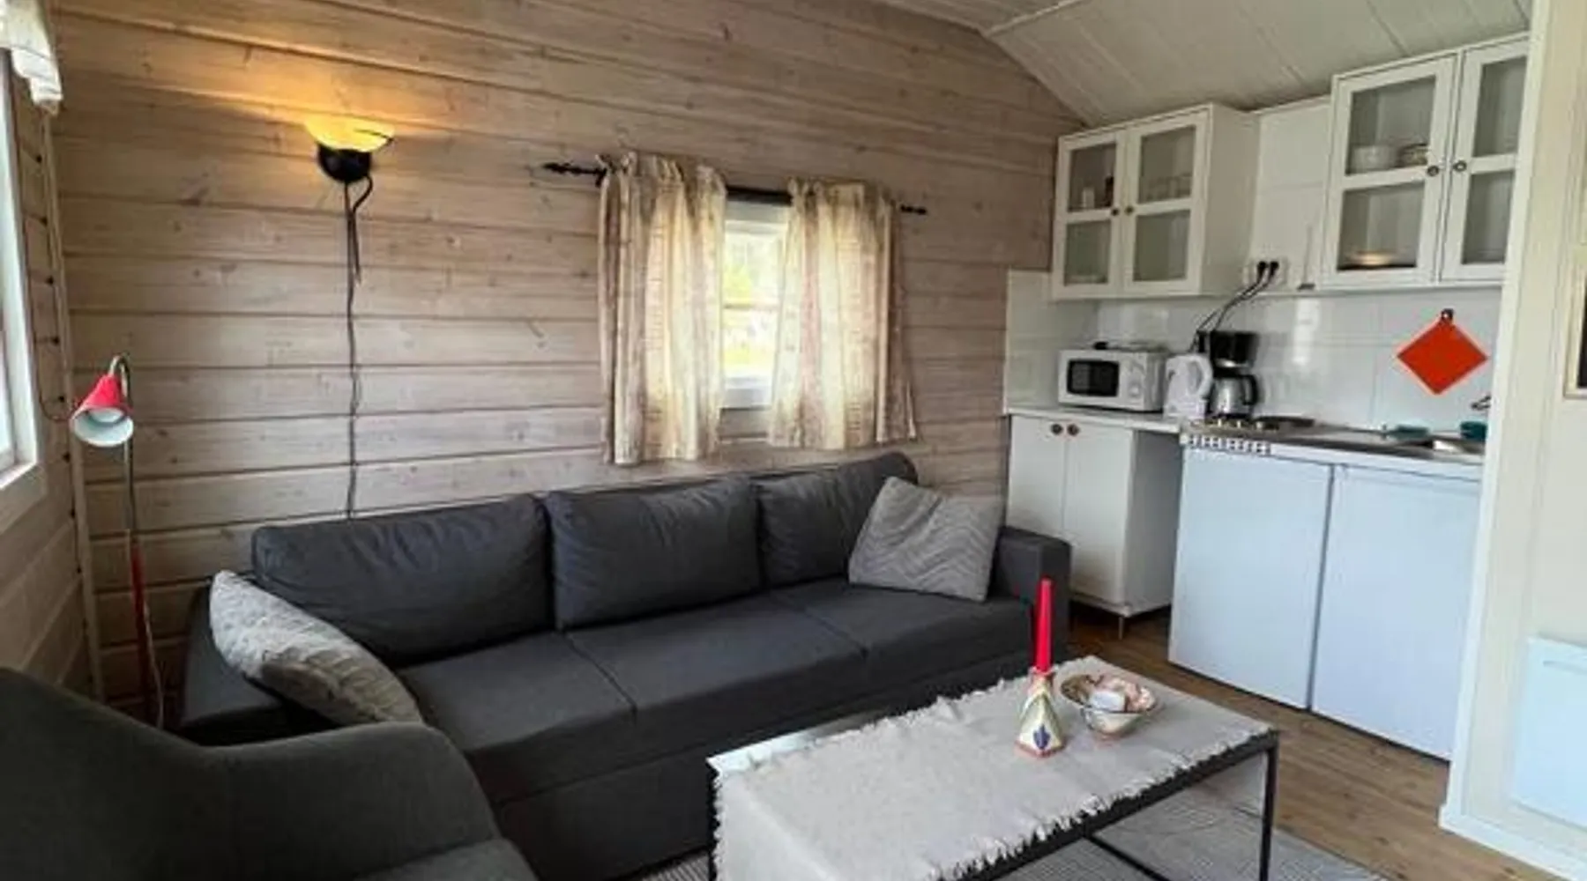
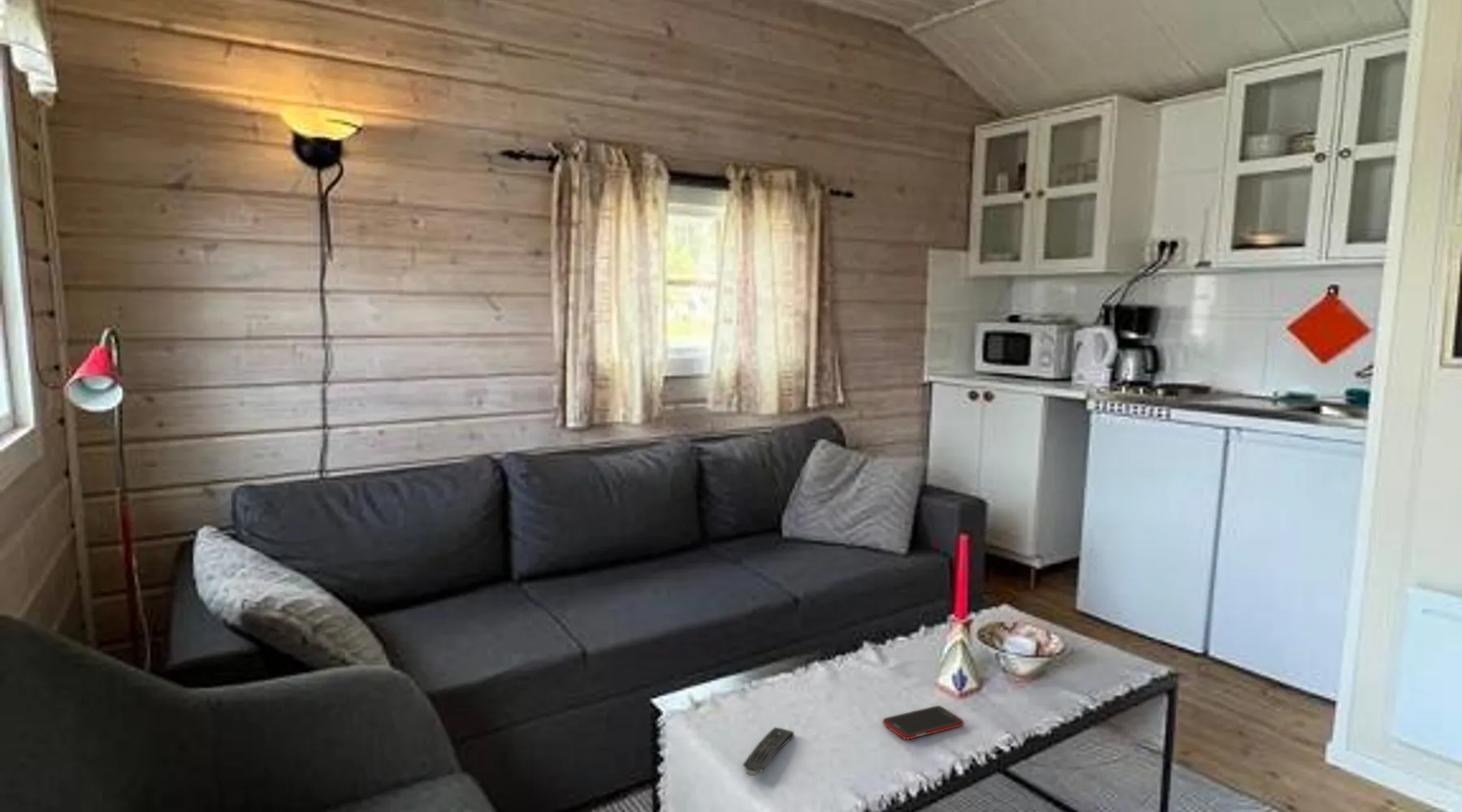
+ cell phone (923, 722)
+ remote control (768, 750)
